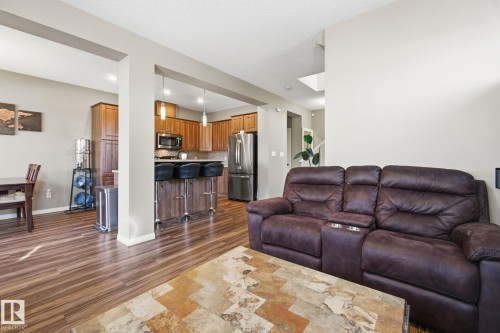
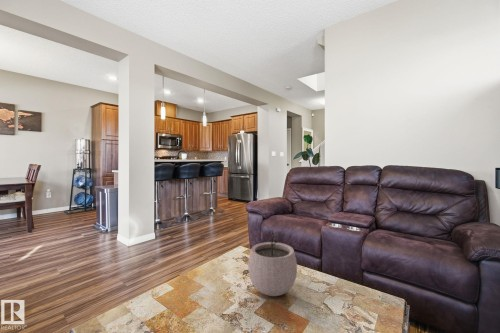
+ plant pot (272, 260)
